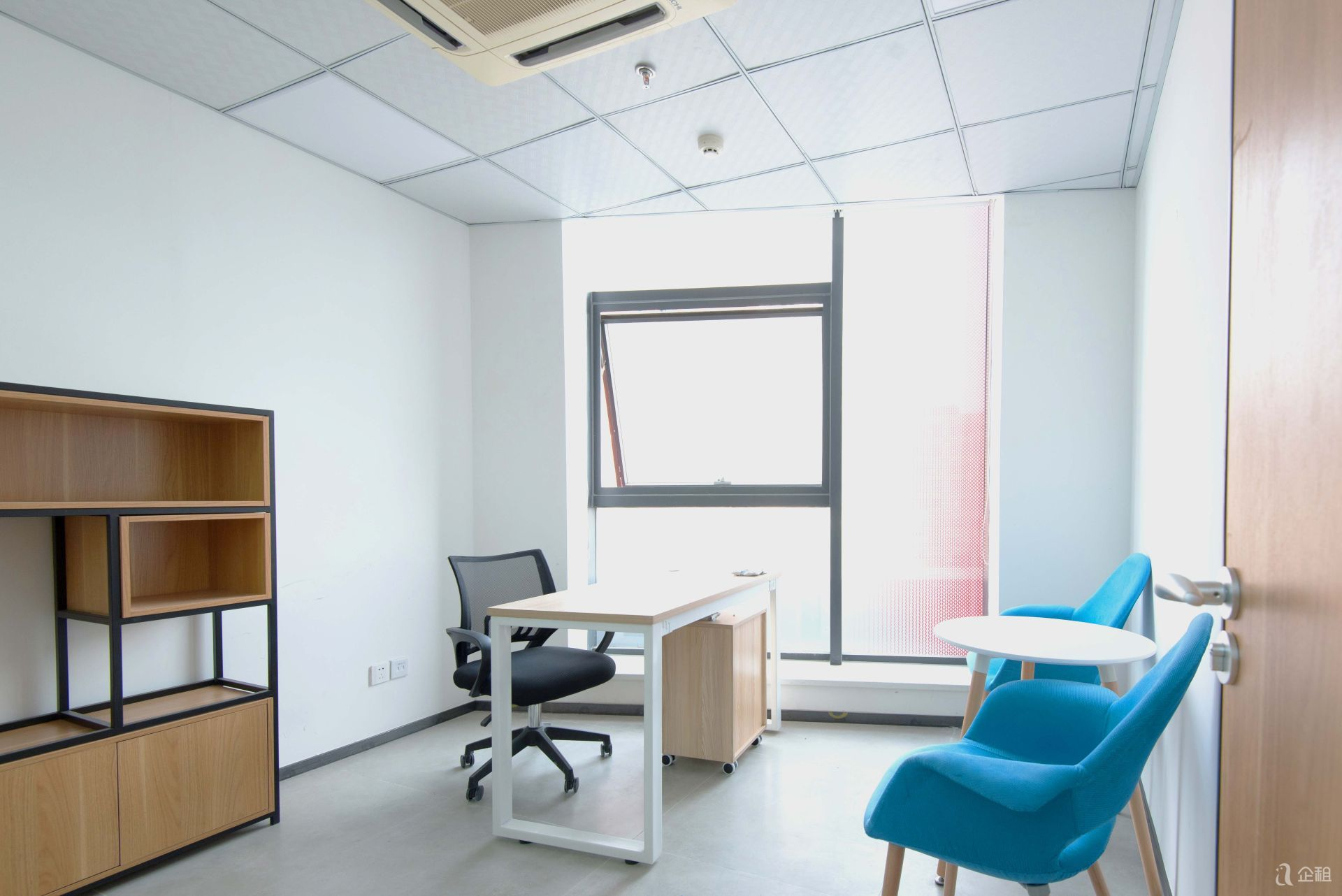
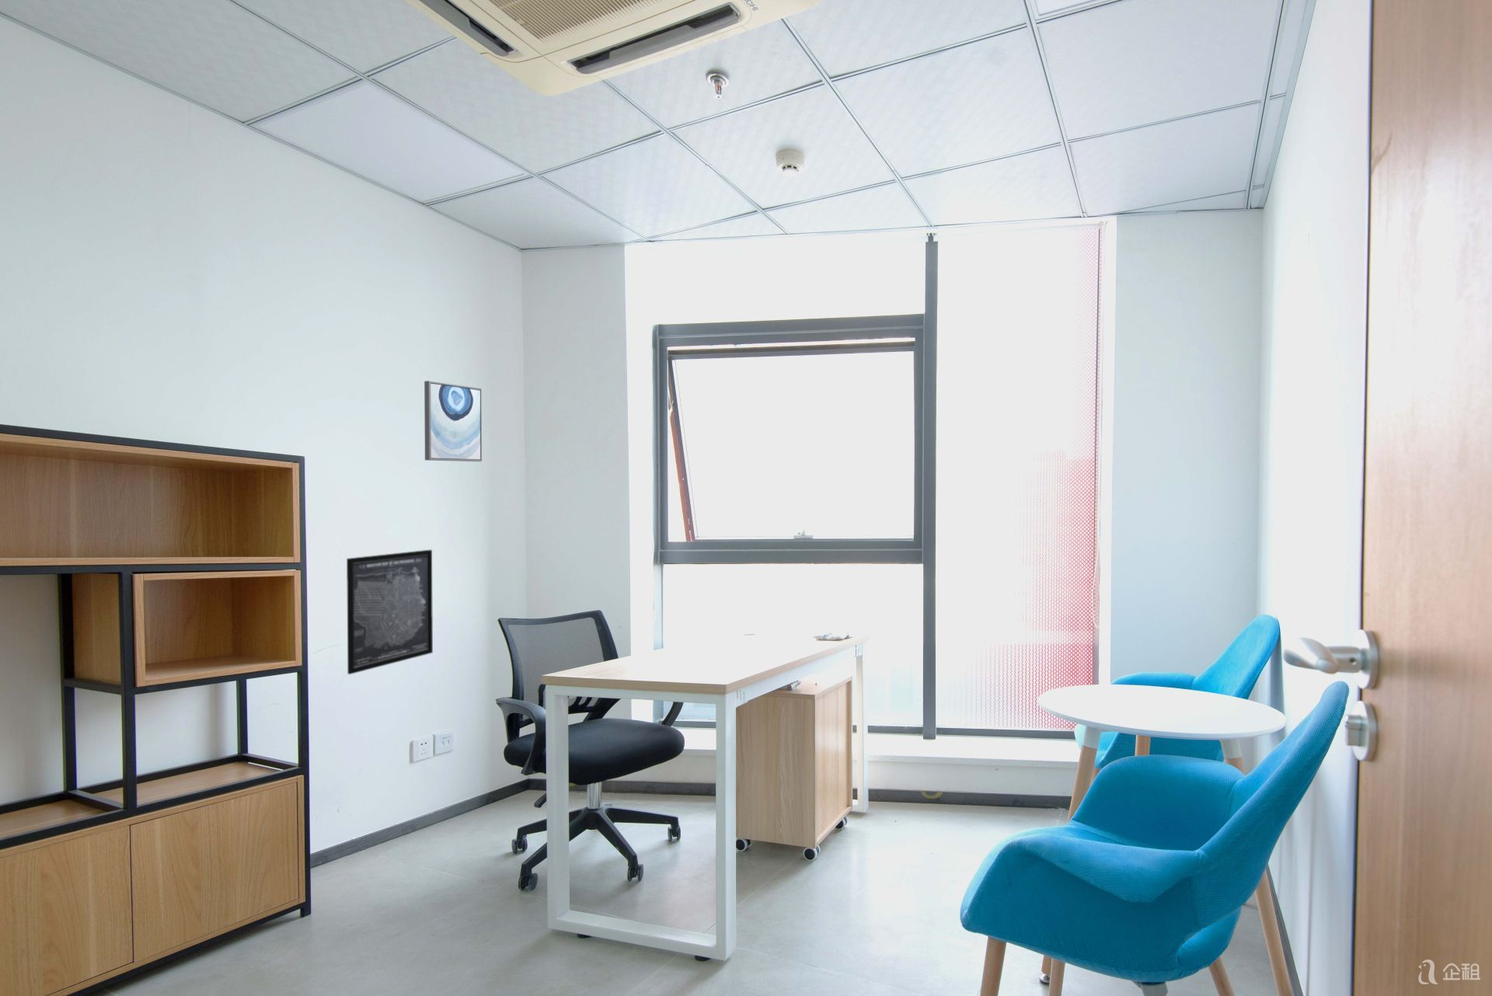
+ wall art (454, 422)
+ wall art (391, 608)
